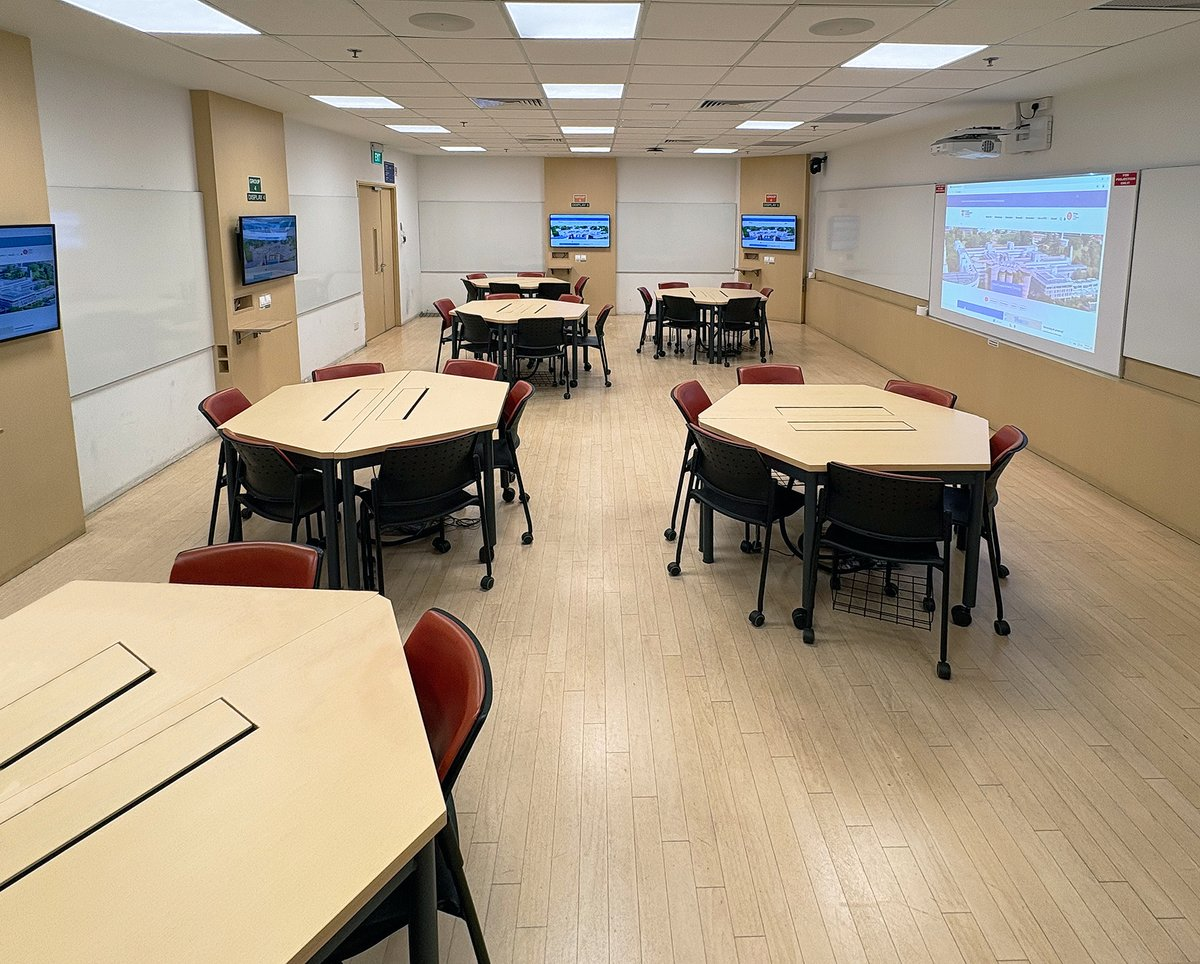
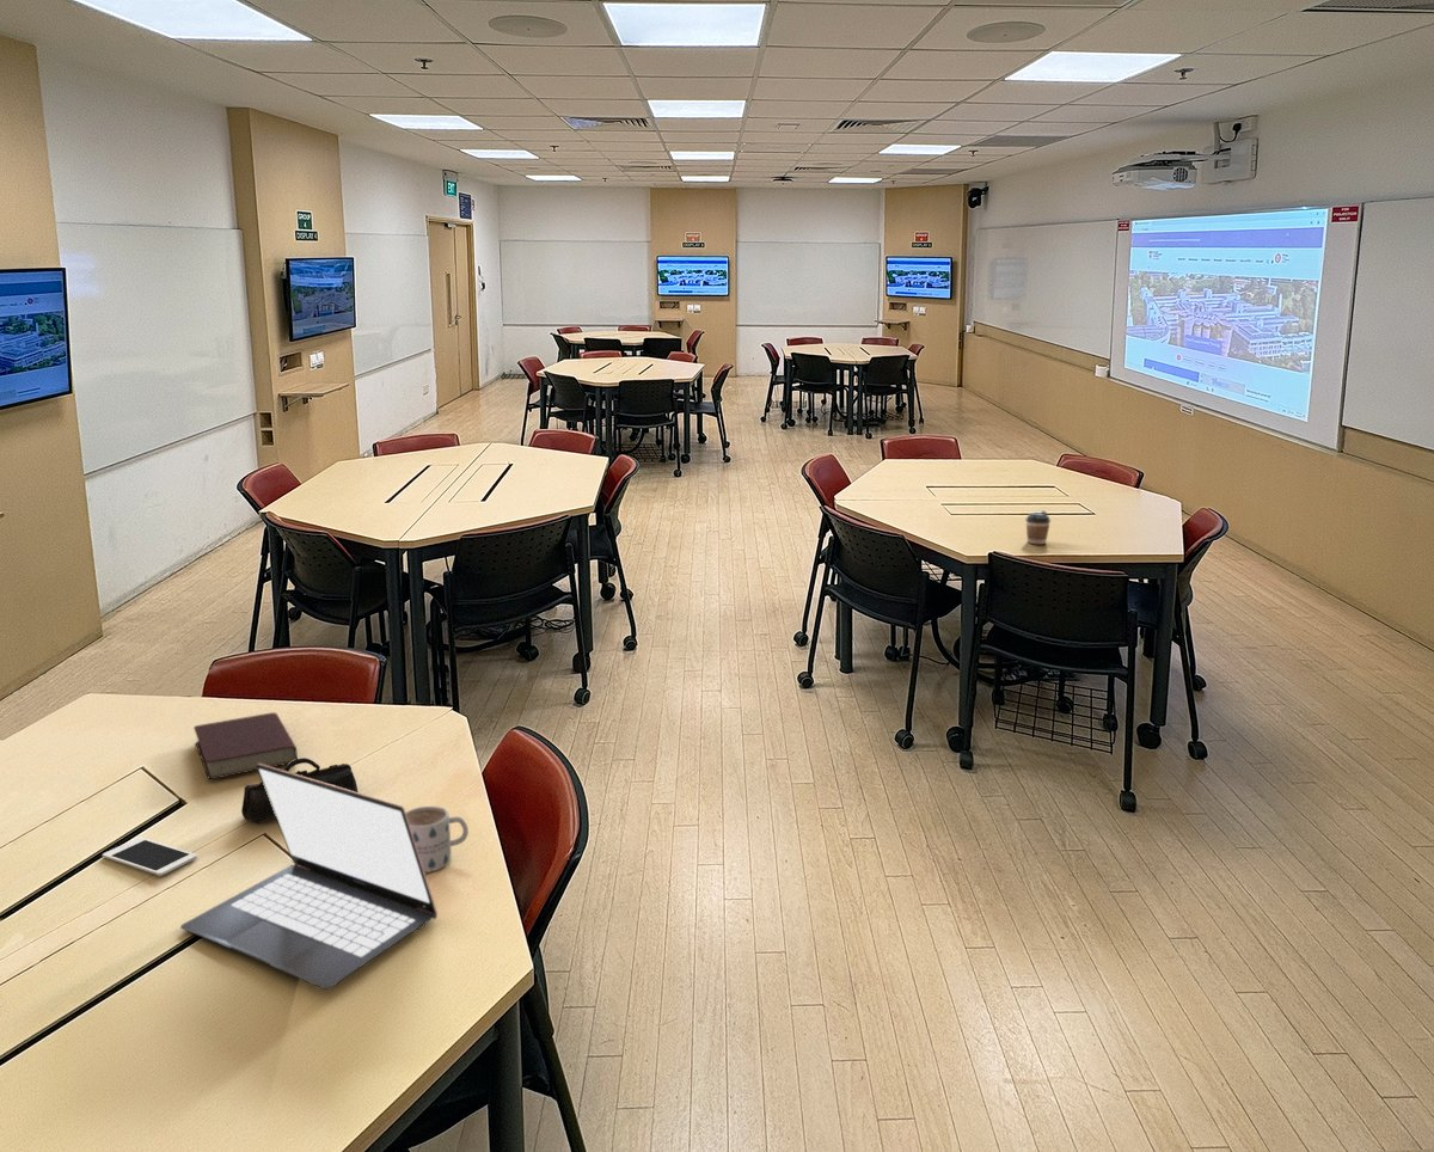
+ pencil case (302, 776)
+ laptop (304, 862)
+ mug (435, 837)
+ cell phone (149, 856)
+ book (244, 743)
+ coffee cup (1037, 527)
